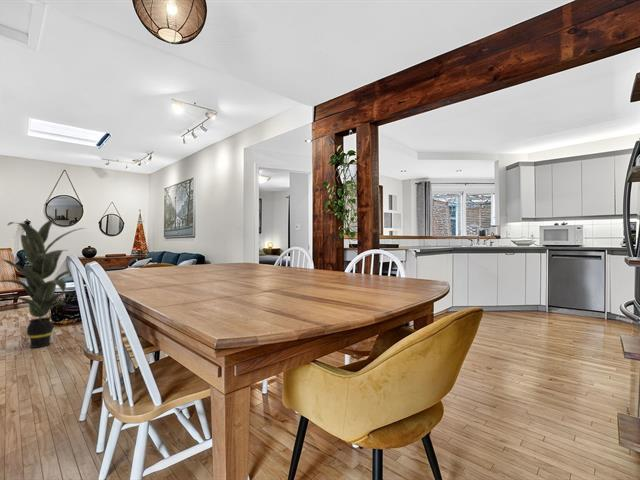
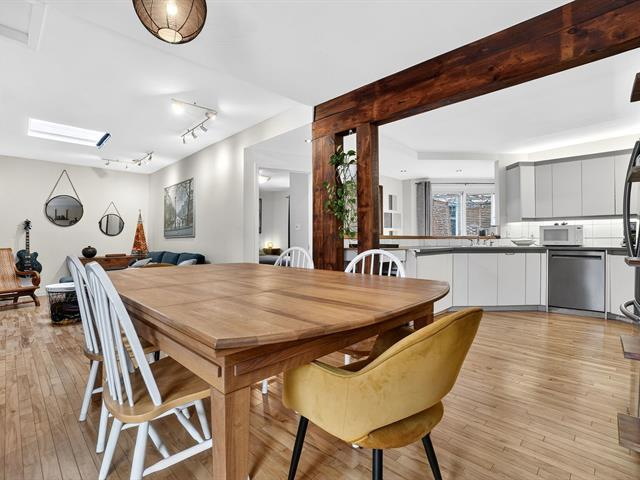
- indoor plant (46, 282)
